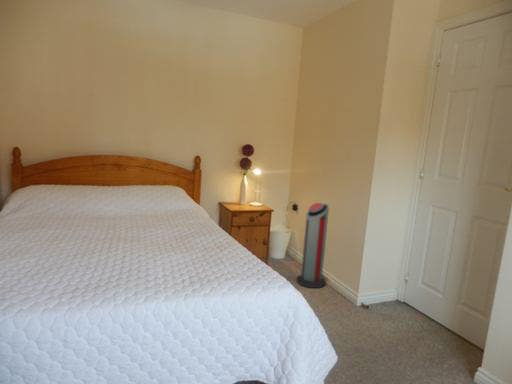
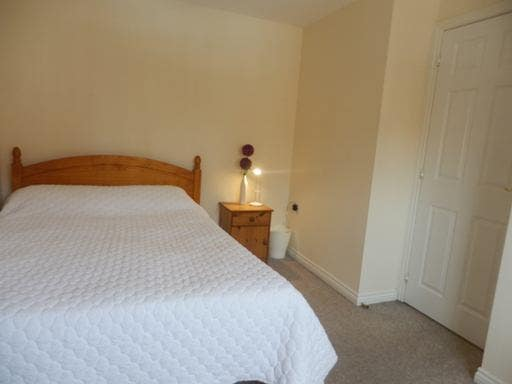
- air purifier (314, 243)
